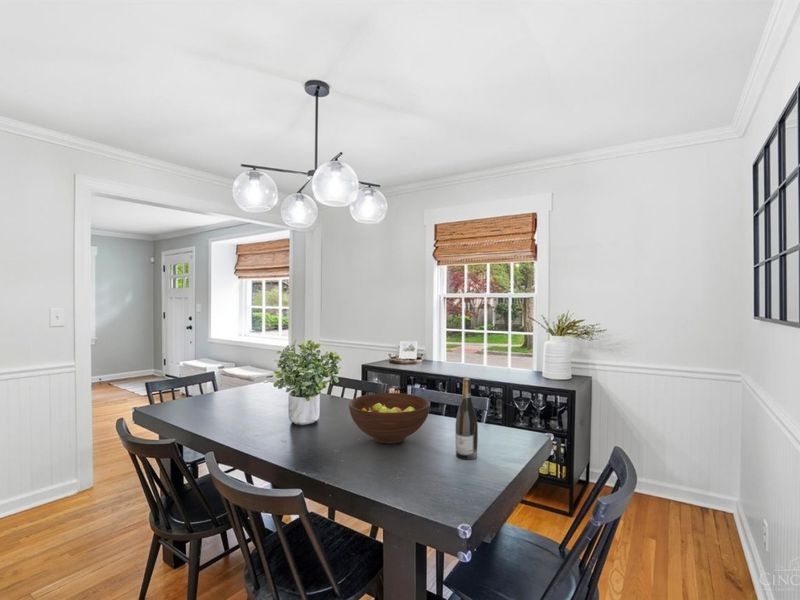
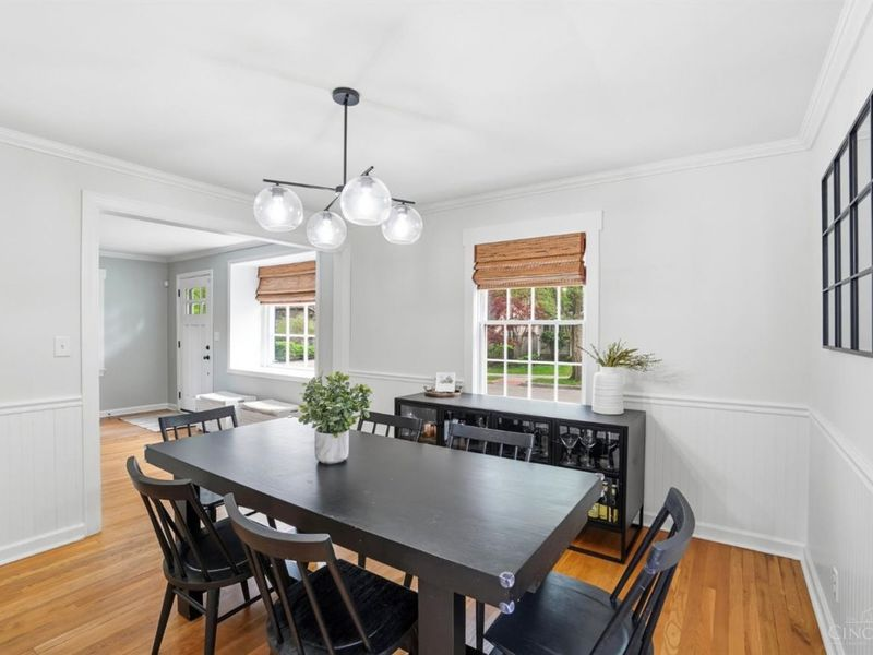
- fruit bowl (389, 420)
- wine bottle (466, 417)
